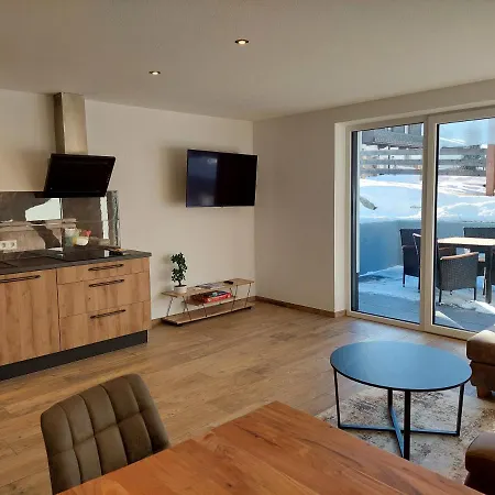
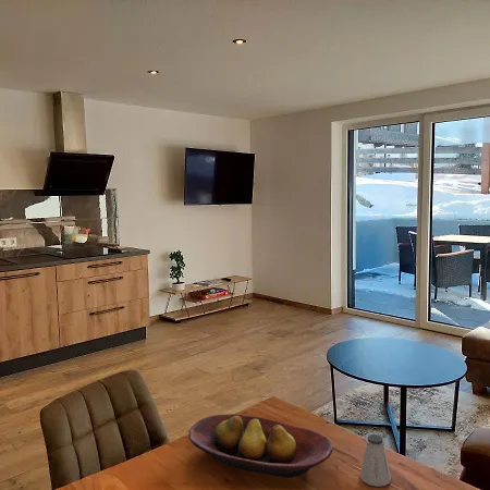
+ fruit bowl (258, 439)
+ saltshaker (375, 457)
